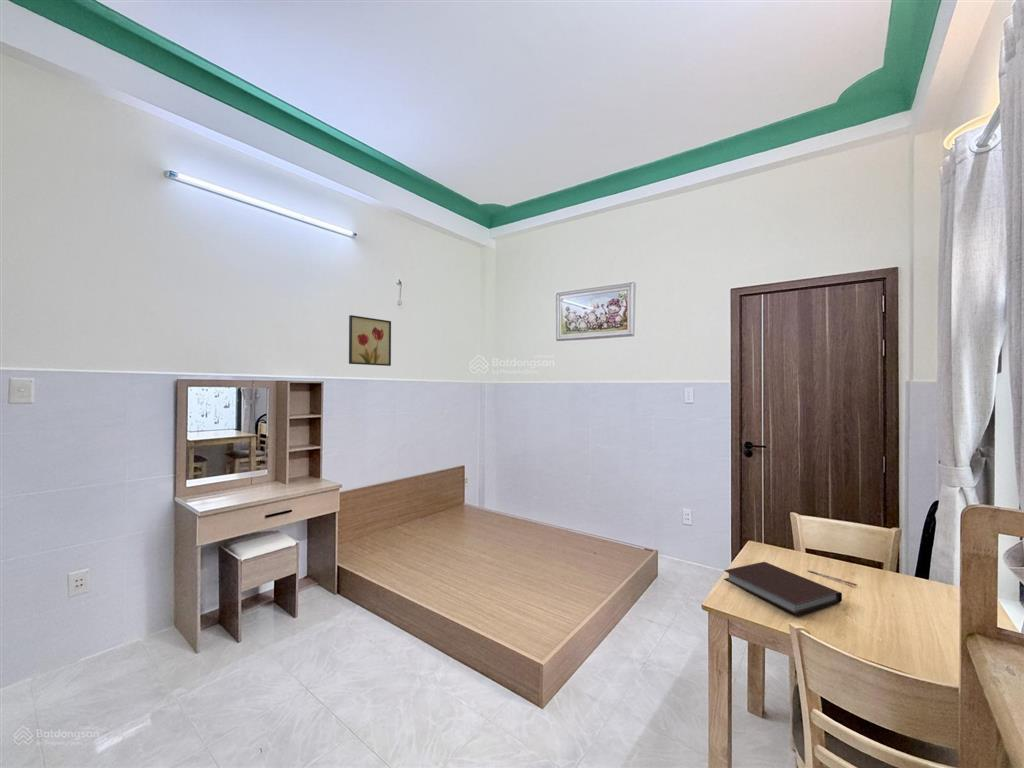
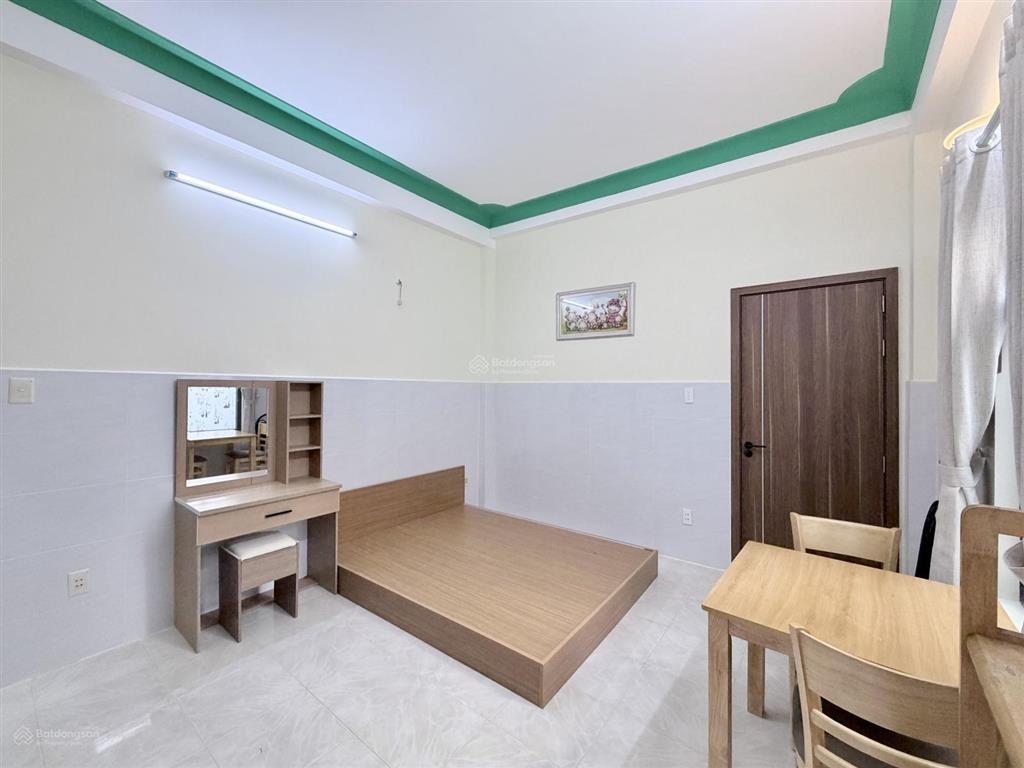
- pen (831, 577)
- notebook (779, 585)
- wall art (370, 341)
